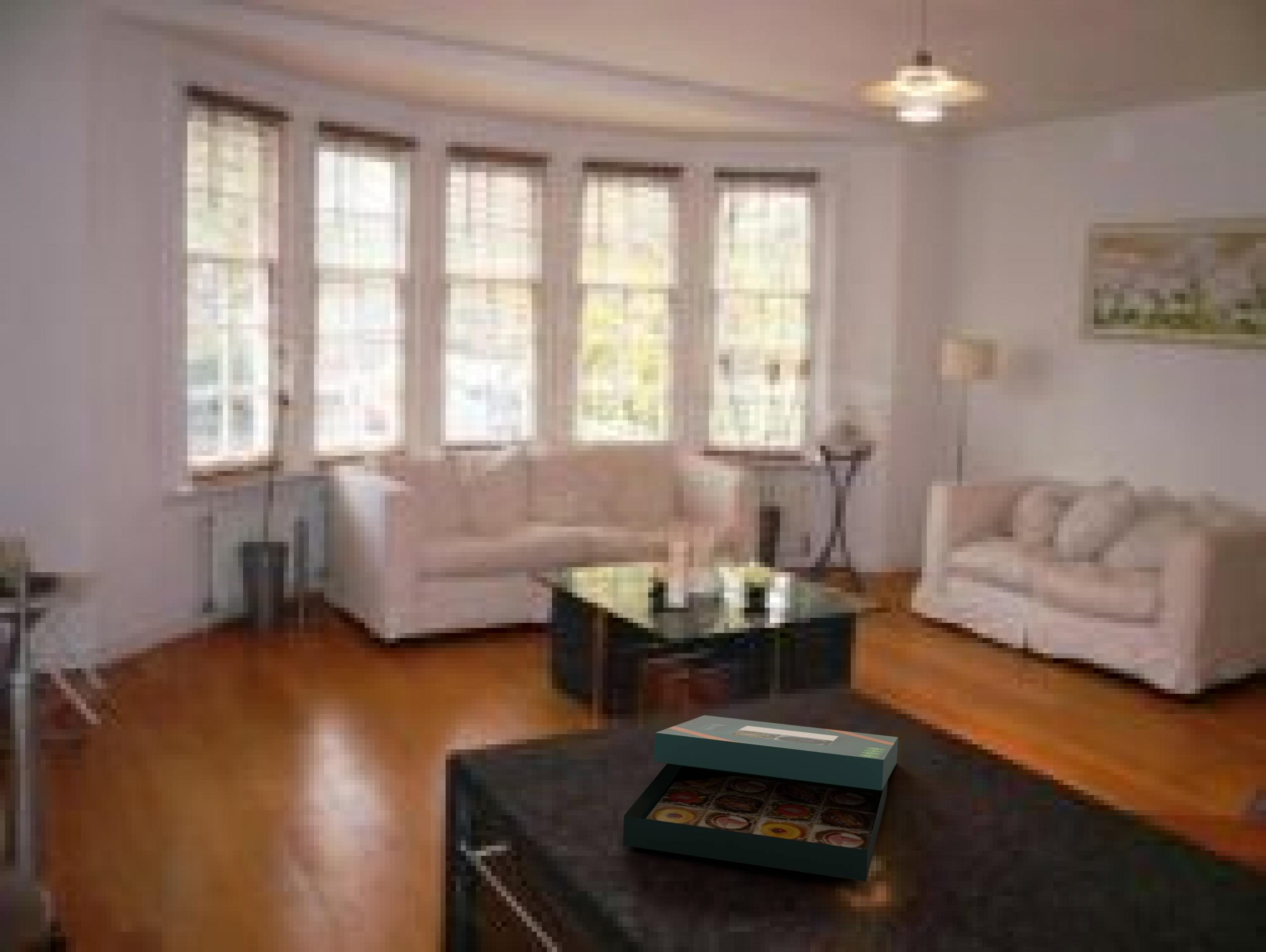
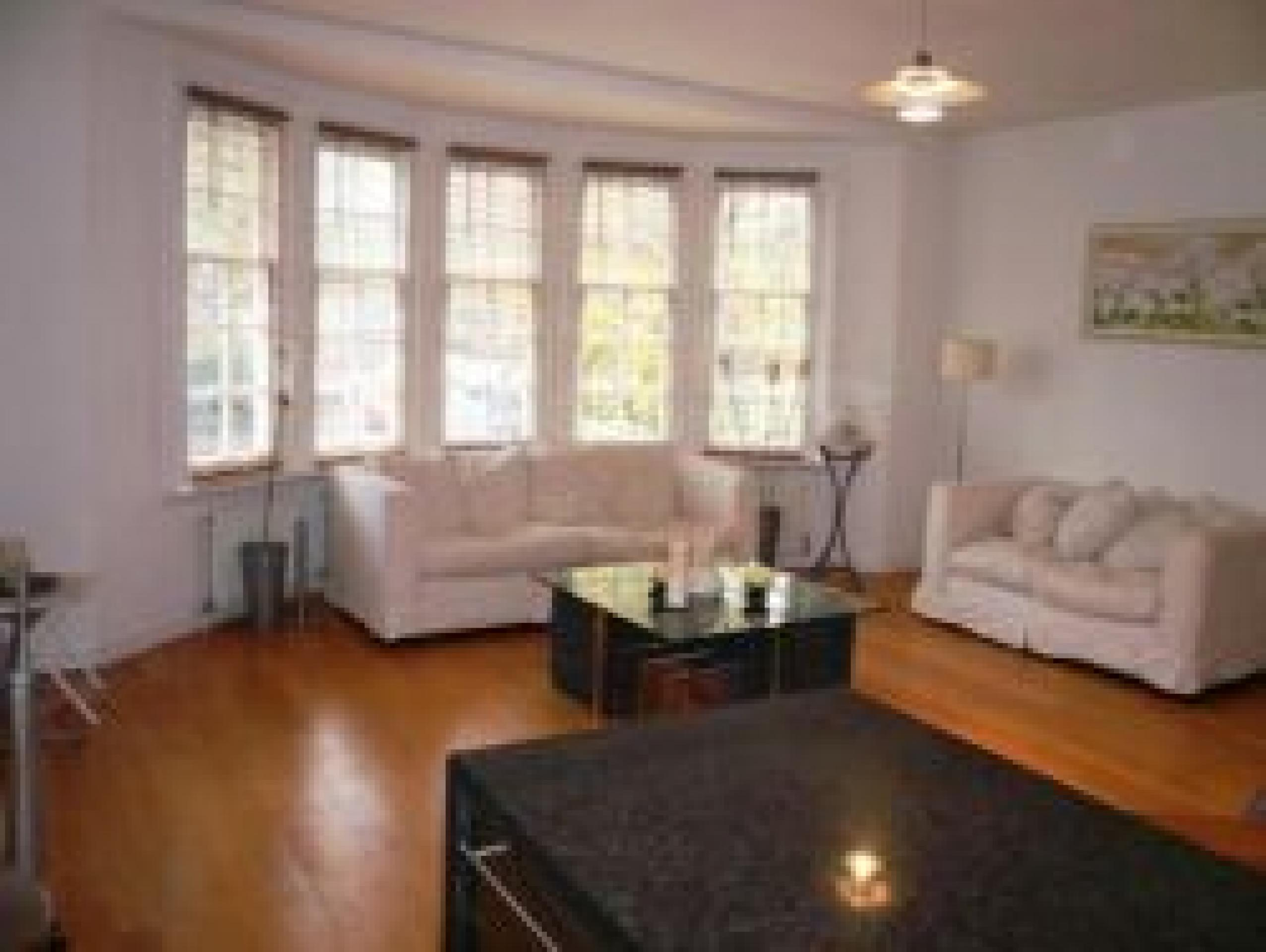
- board game (775, 765)
